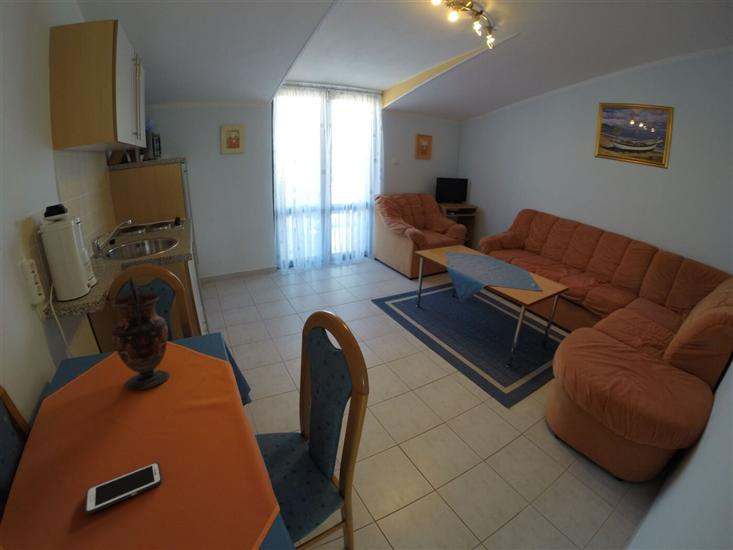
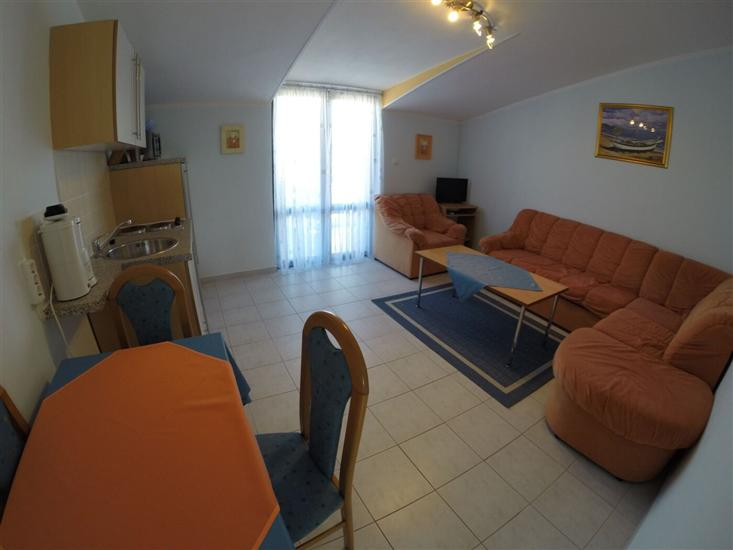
- vase (140, 332)
- cell phone (125, 486)
